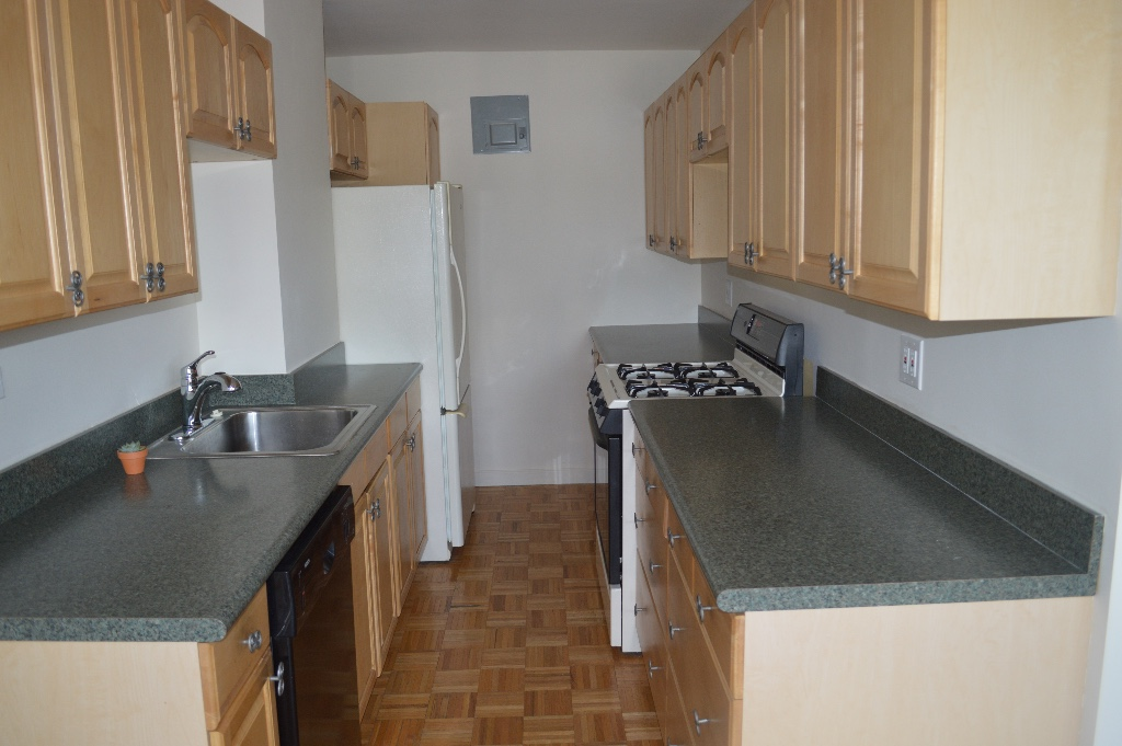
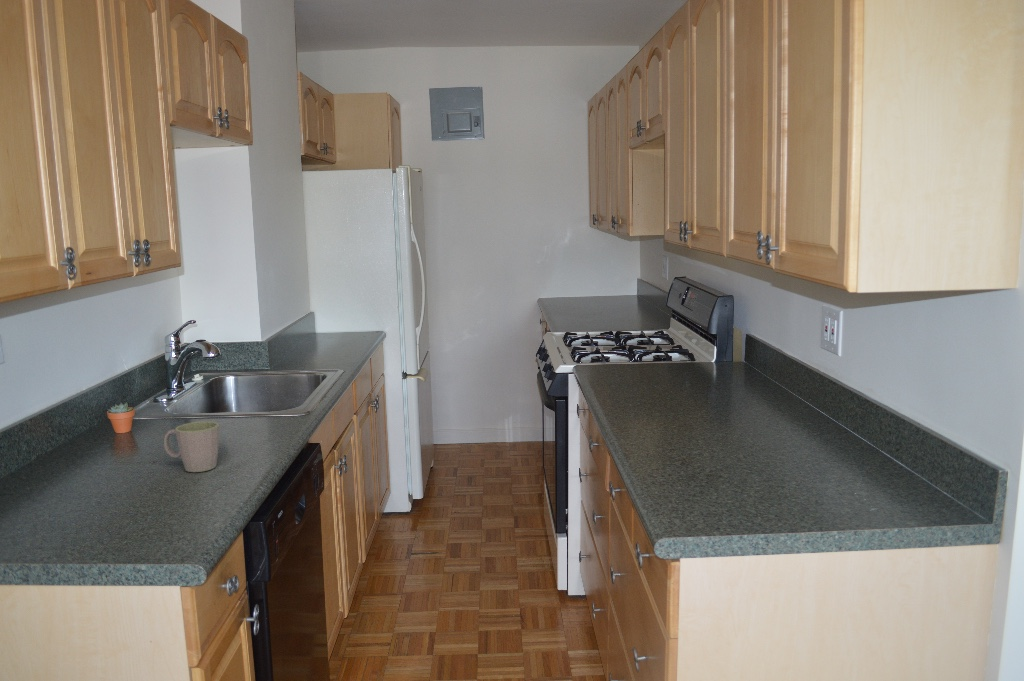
+ mug (191, 447)
